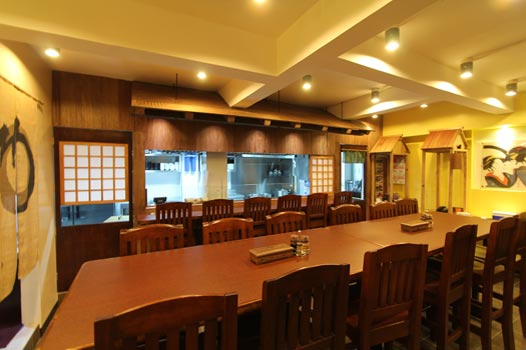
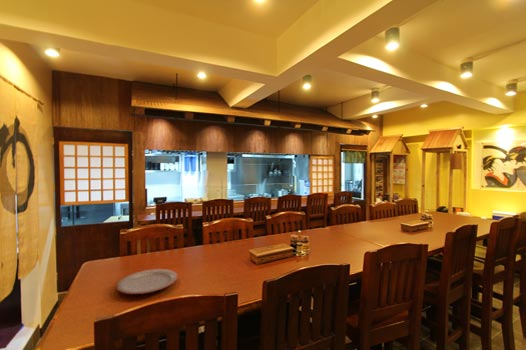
+ plate (148, 281)
